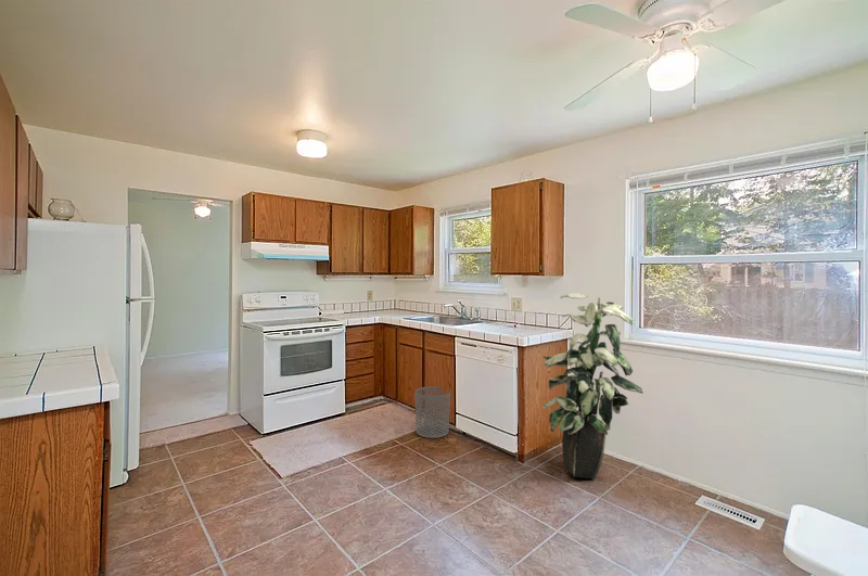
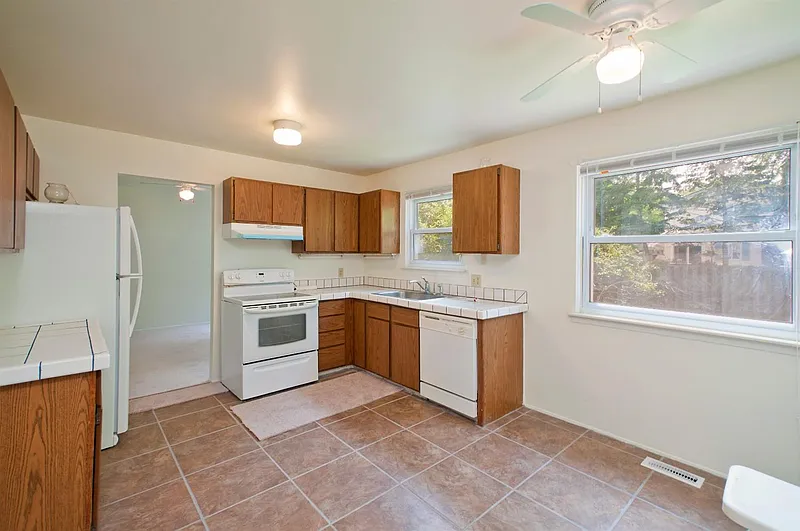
- indoor plant (585, 382)
- waste bin (432, 411)
